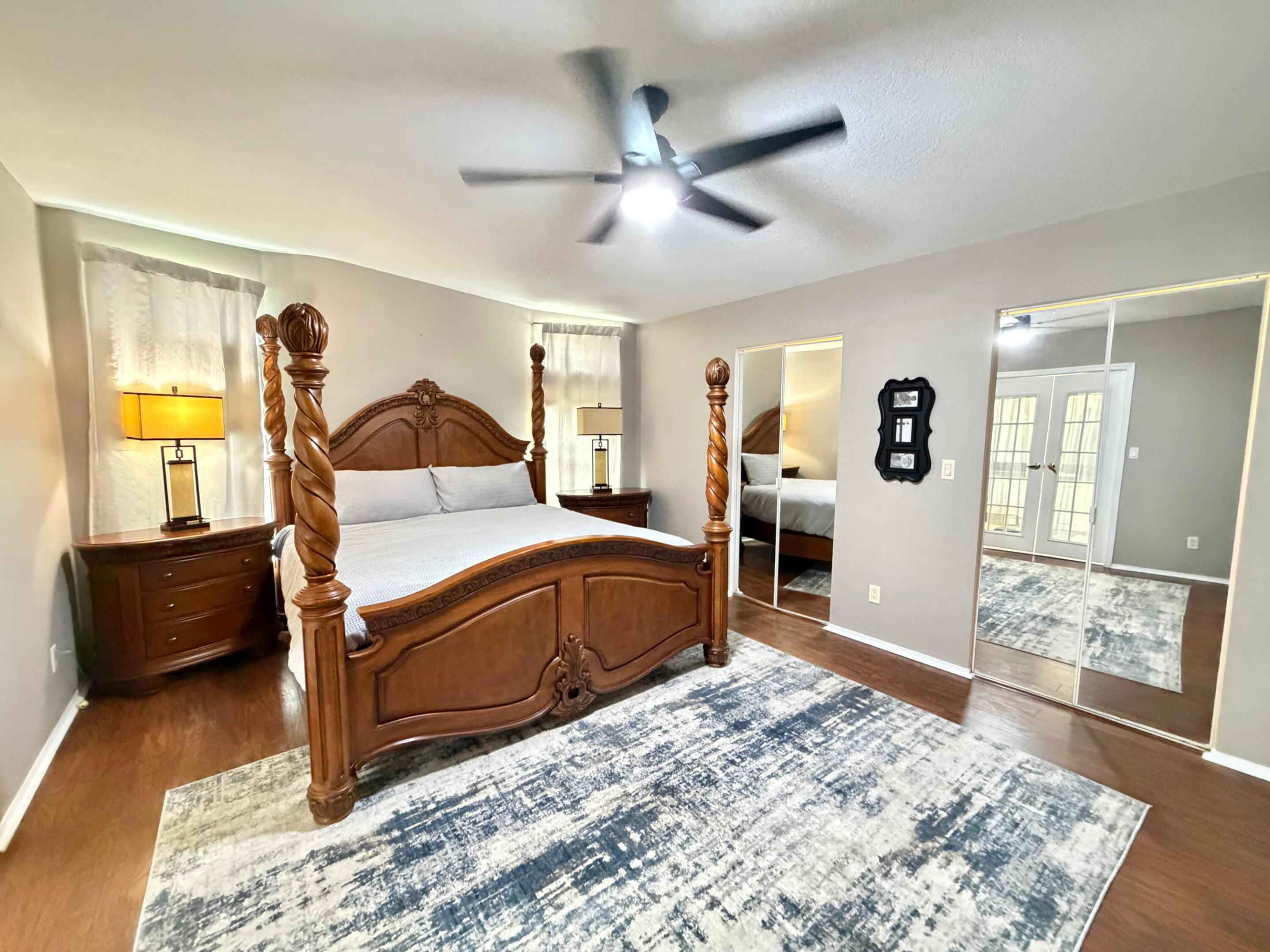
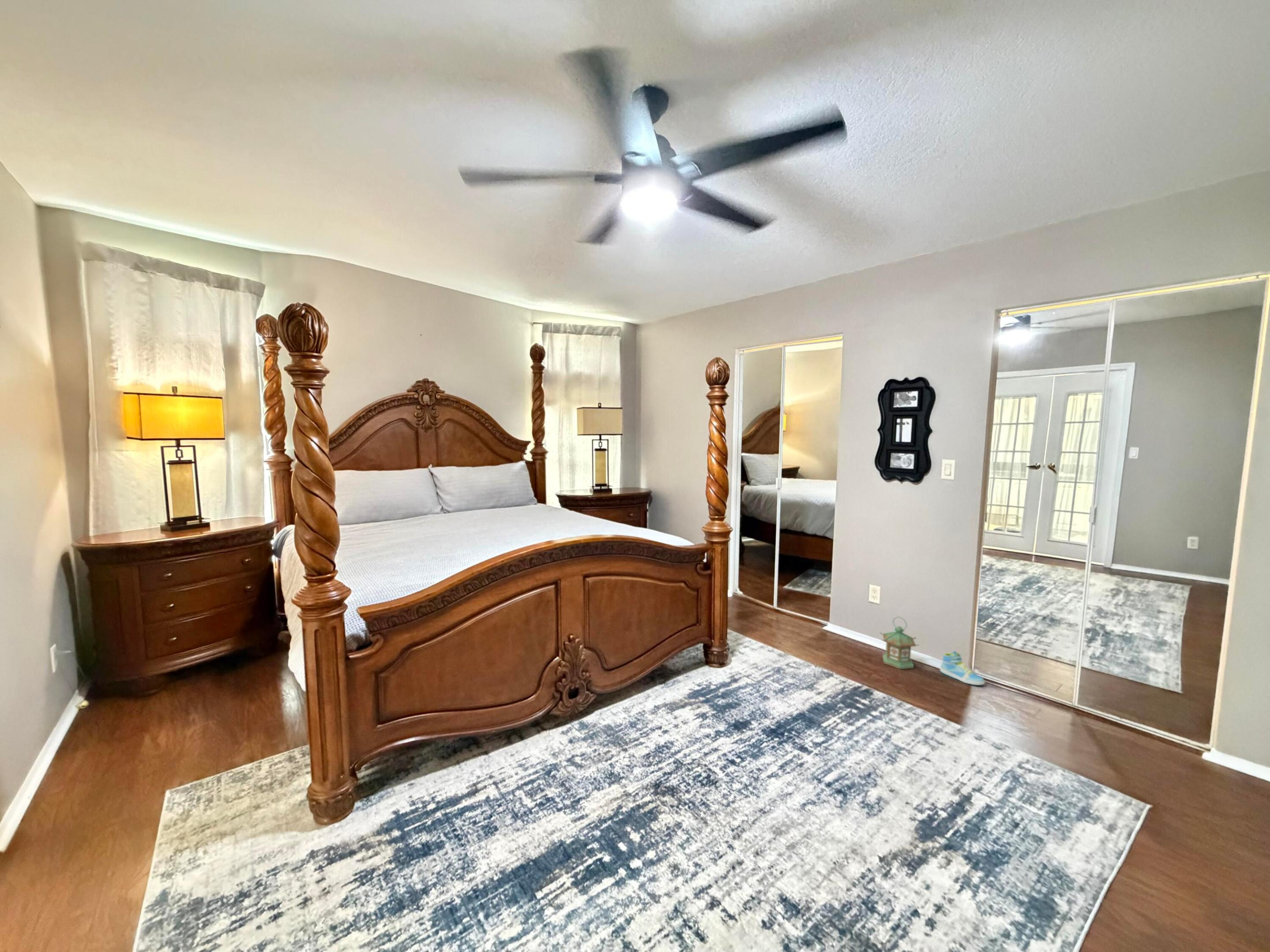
+ lantern (899, 640)
+ sneaker (962, 666)
